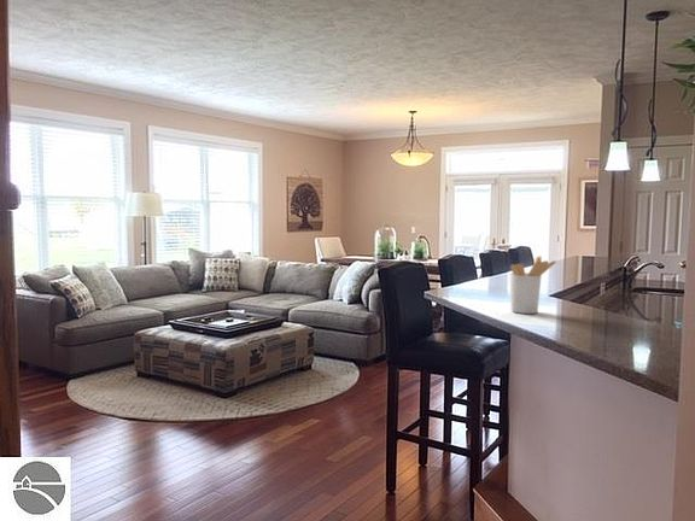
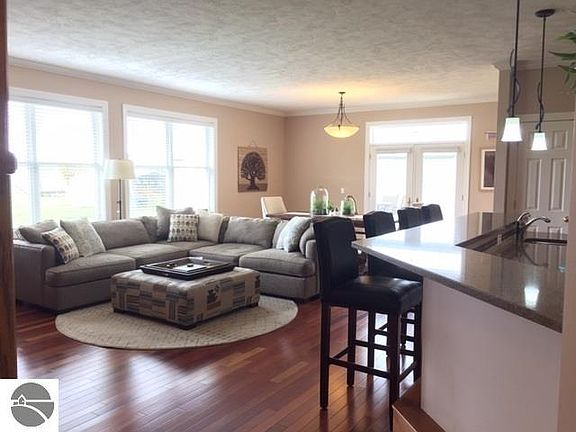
- utensil holder (531, 285)
